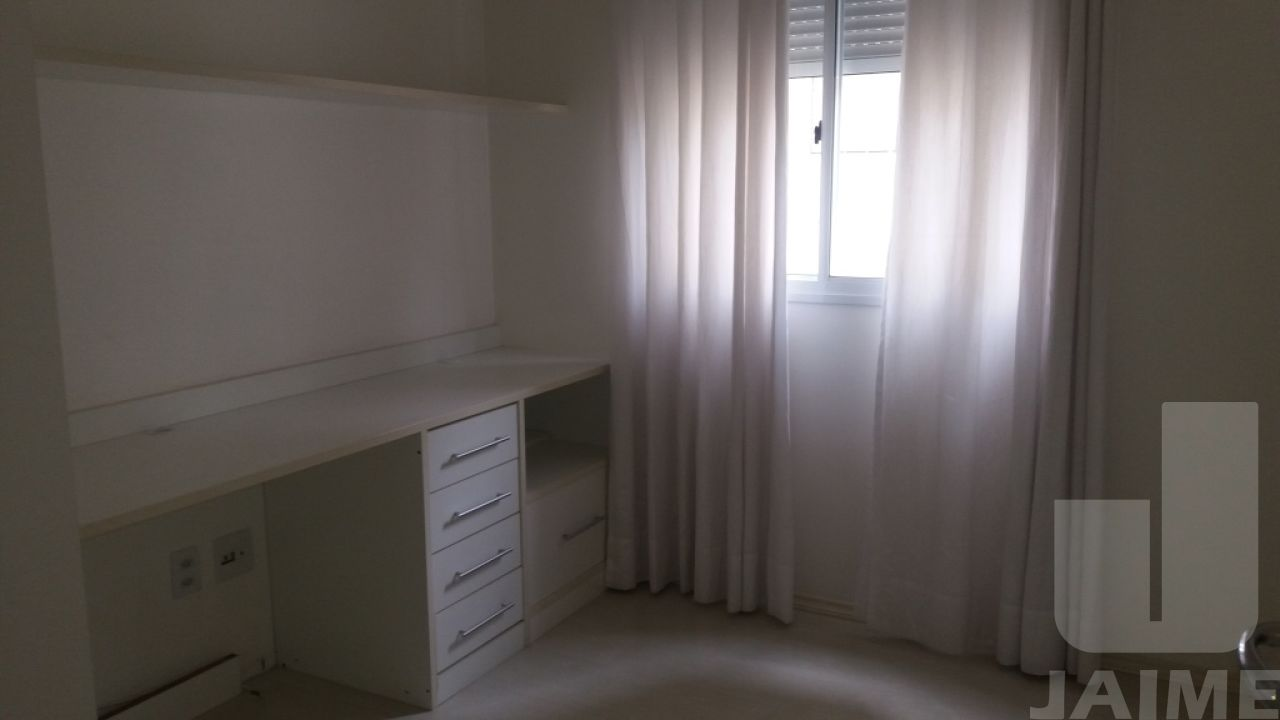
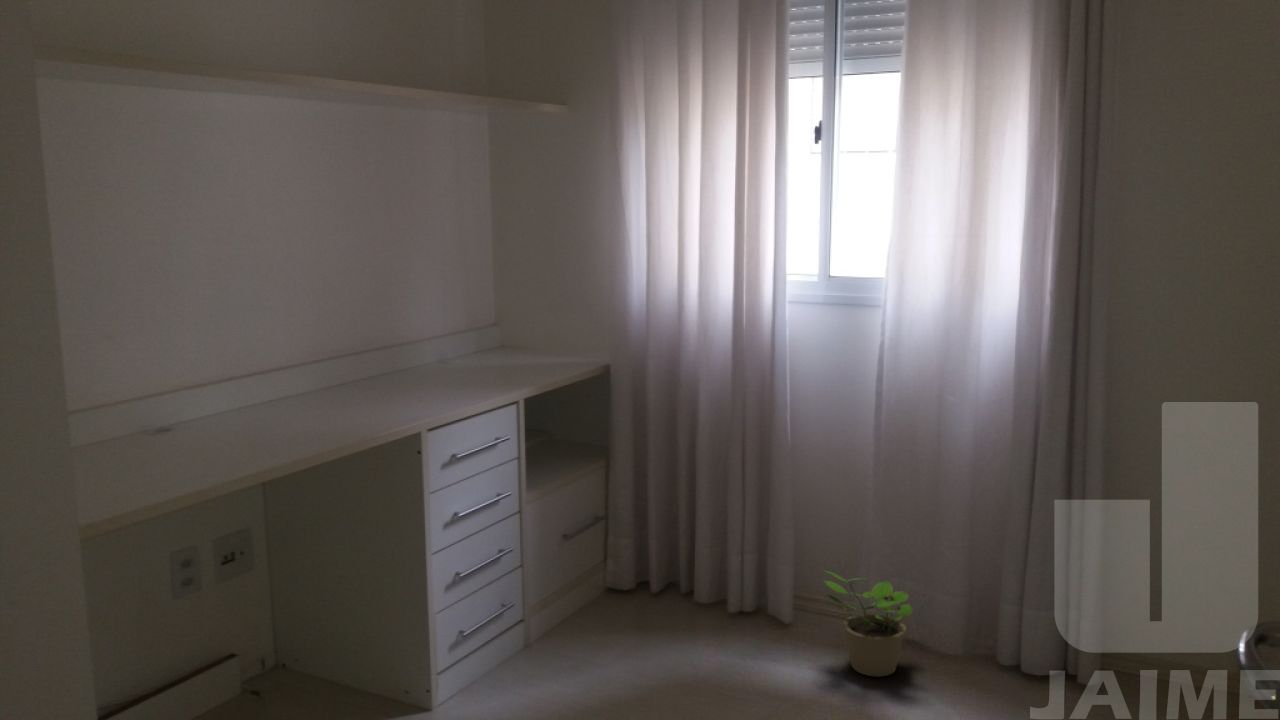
+ potted plant (871, 616)
